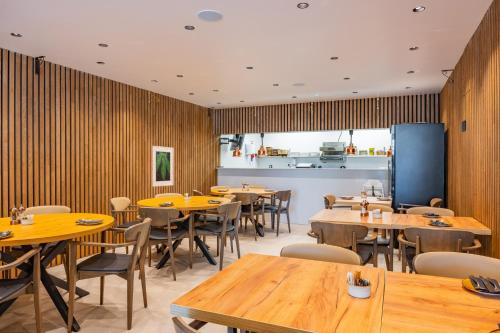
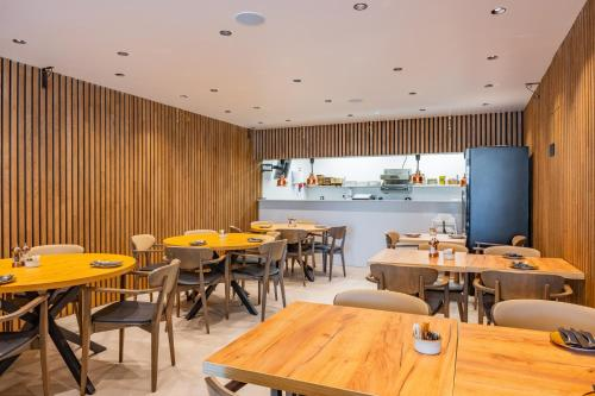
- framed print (163, 166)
